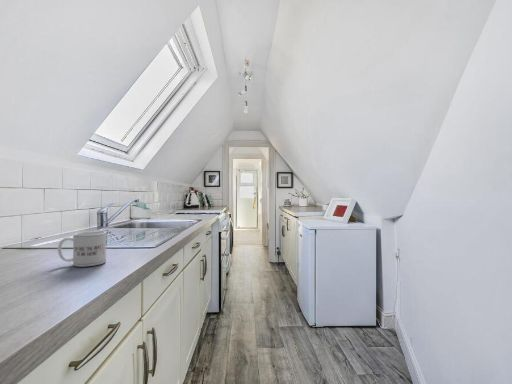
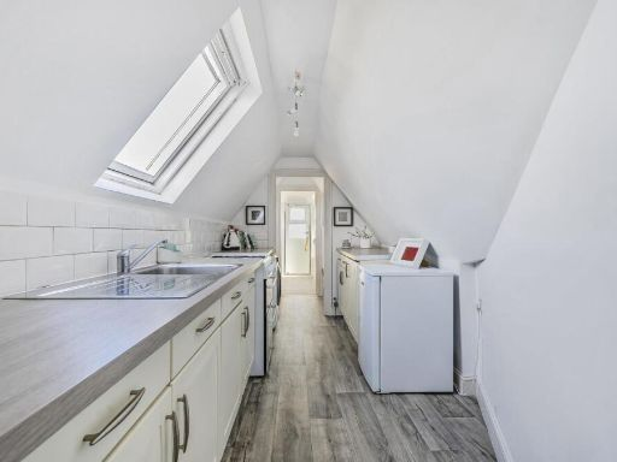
- mug (82, 248)
